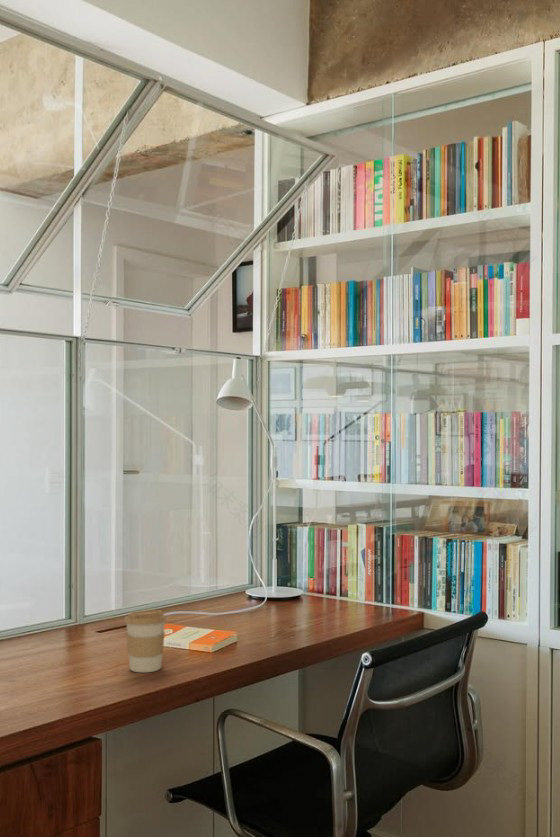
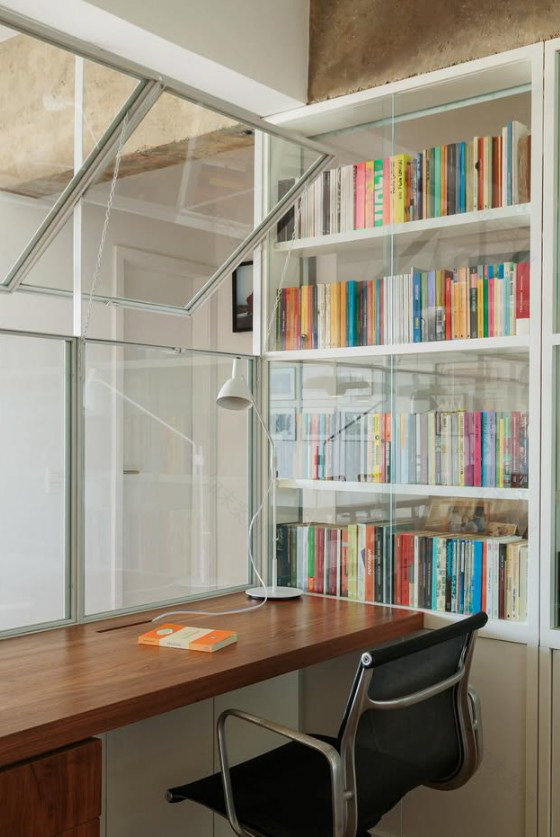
- coffee cup (145, 639)
